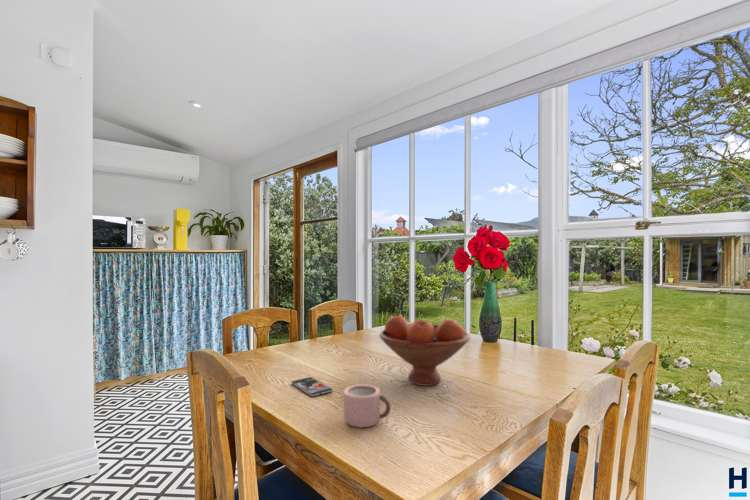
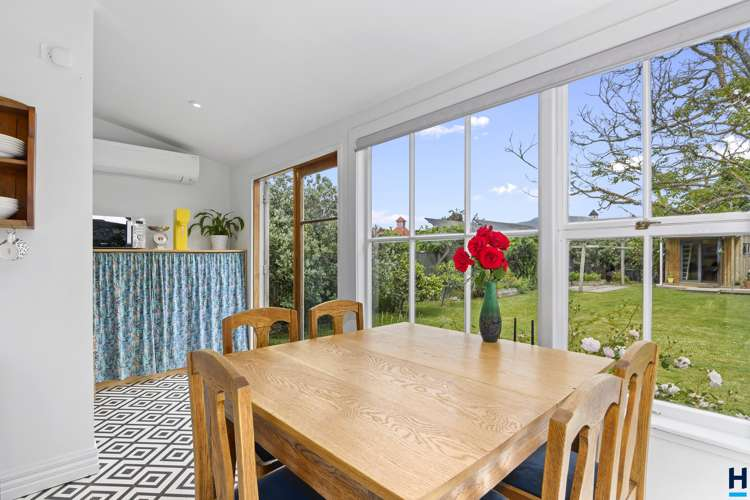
- mug (367, 405)
- fruit bowl (424, 347)
- smartphone (311, 386)
